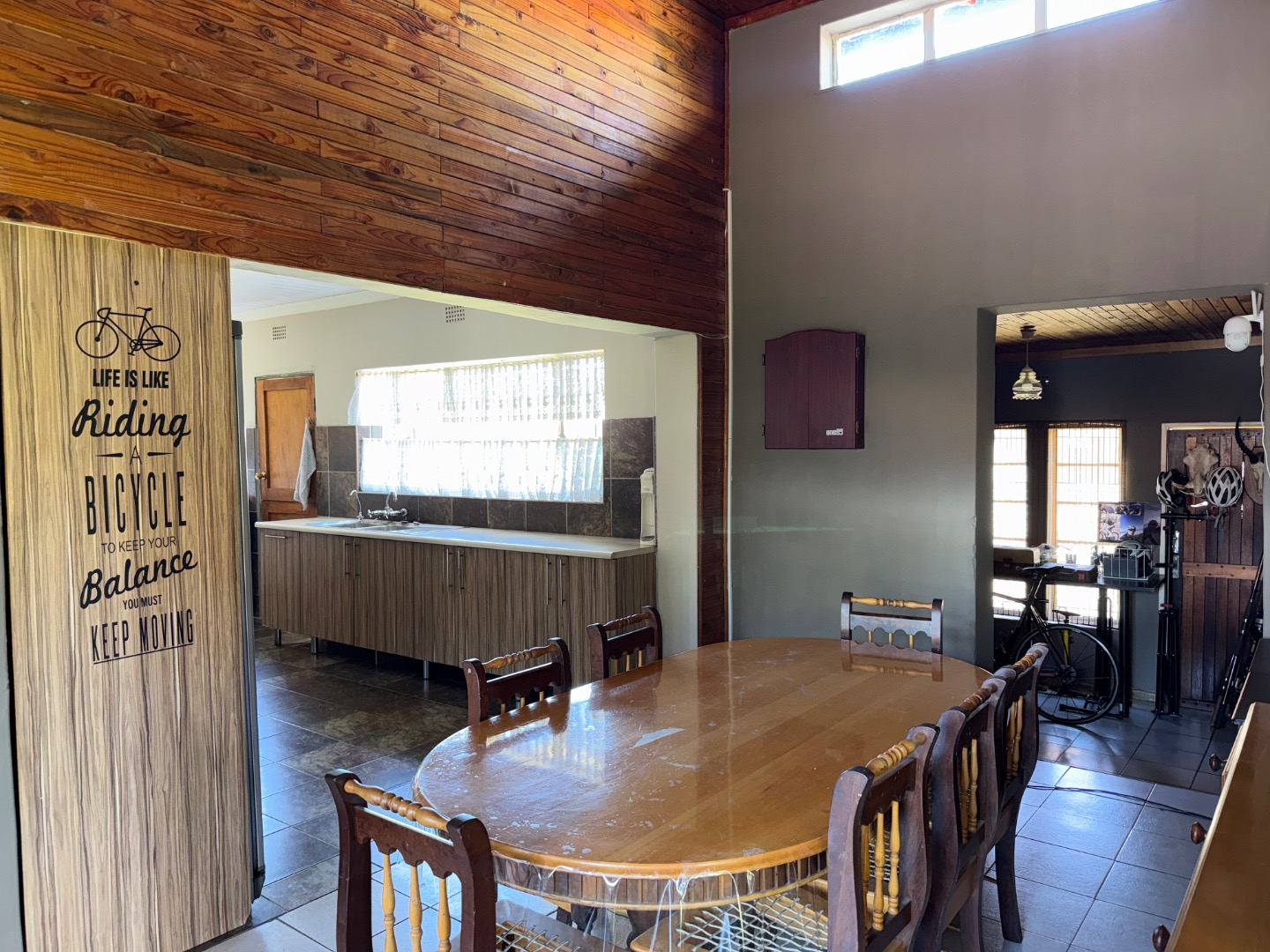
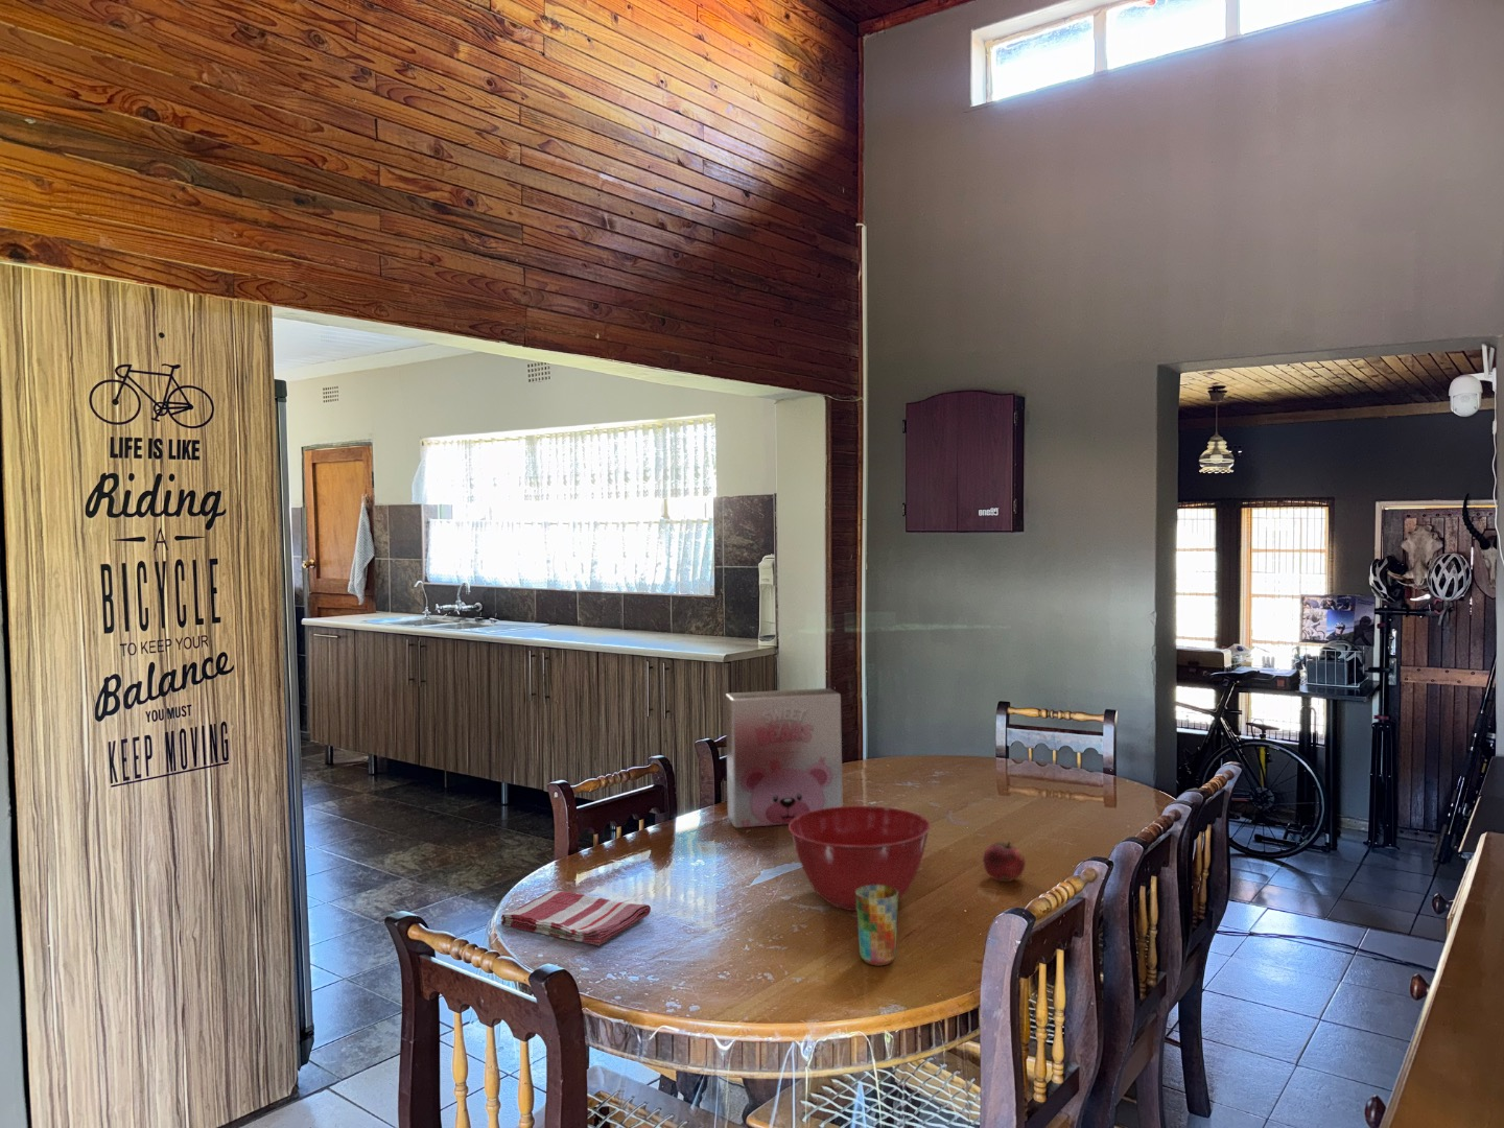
+ dish towel (576, 912)
+ mixing bowl (859, 860)
+ cup (878, 925)
+ fruit (1004, 860)
+ cereal box (783, 756)
